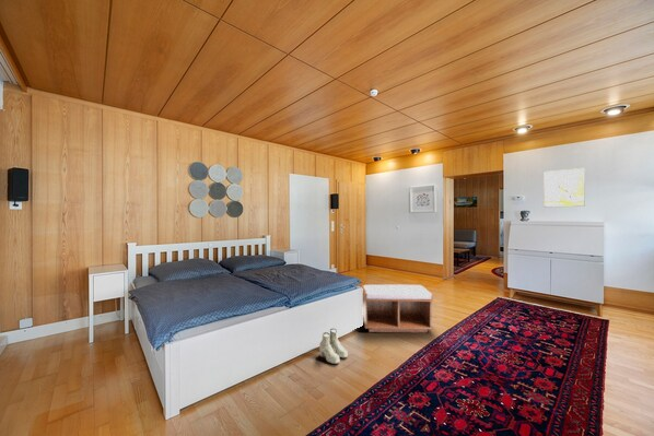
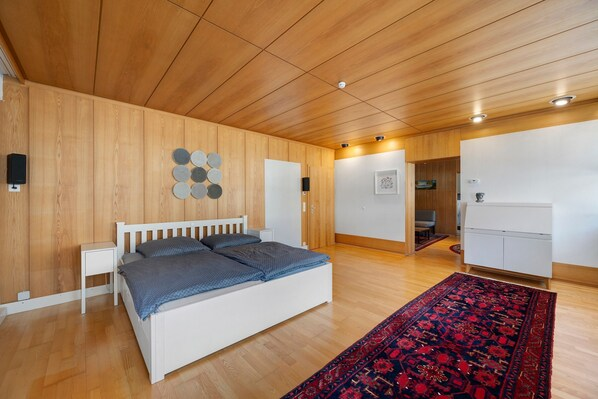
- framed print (563, 188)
- boots (332, 344)
- bench (395, 307)
